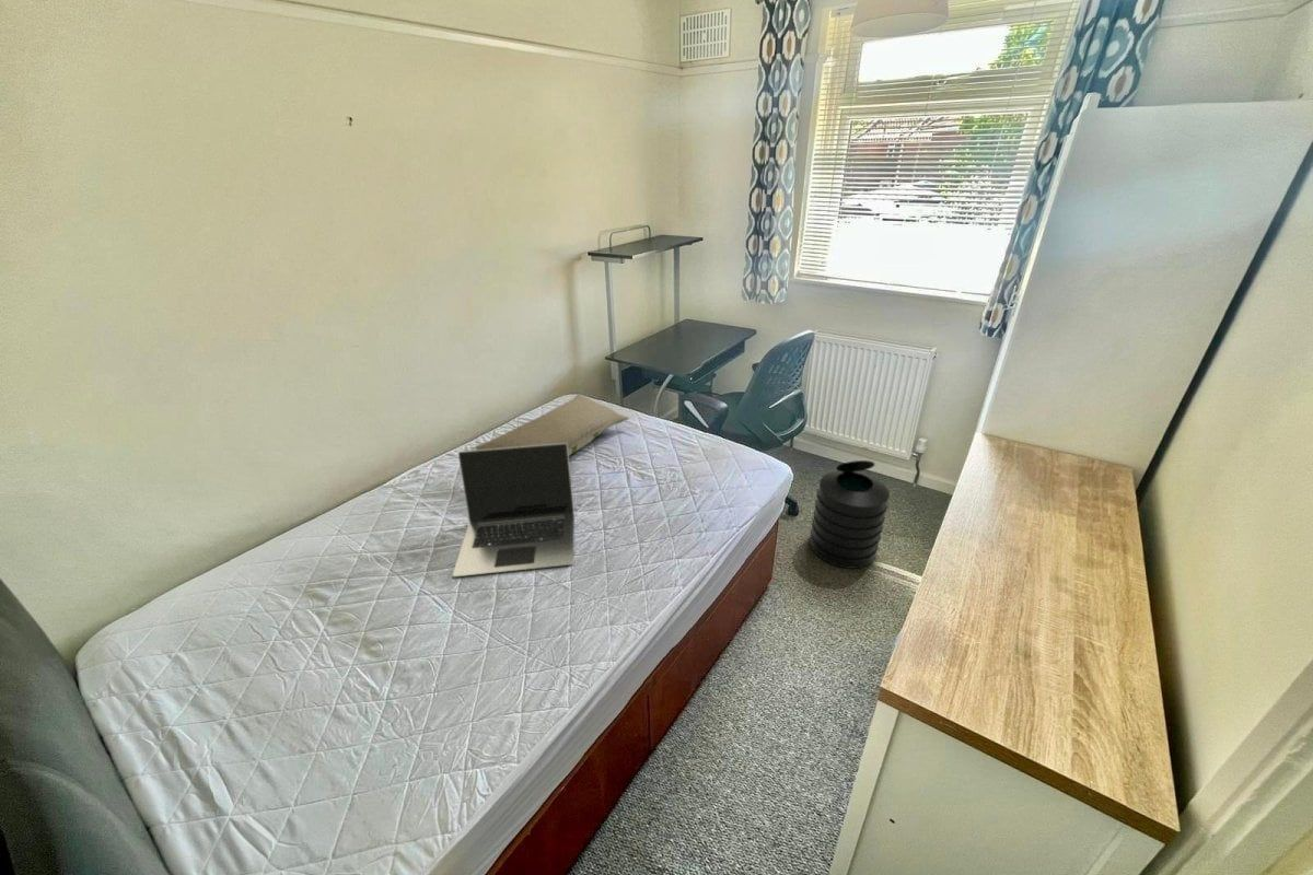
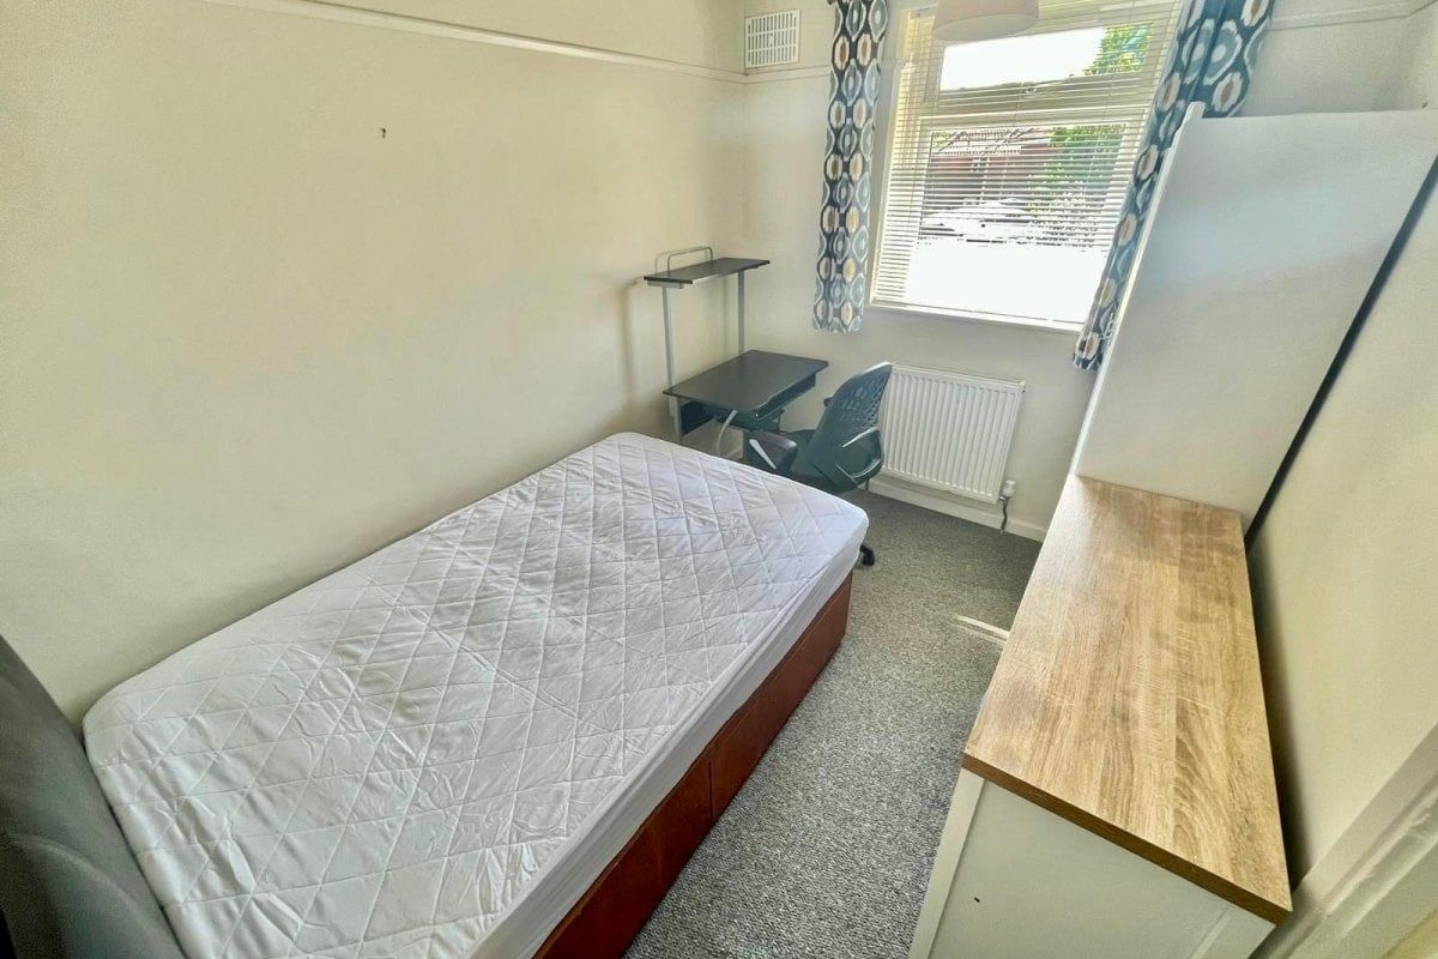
- pillow (557, 432)
- trash can (850, 504)
- laptop (513, 505)
